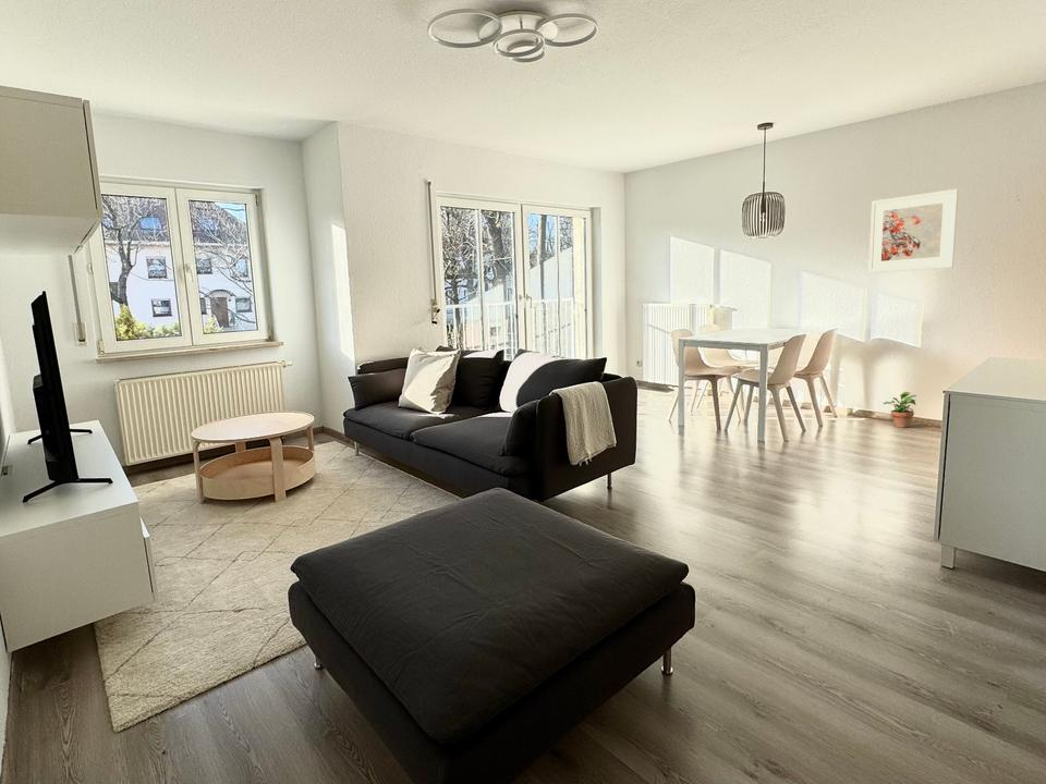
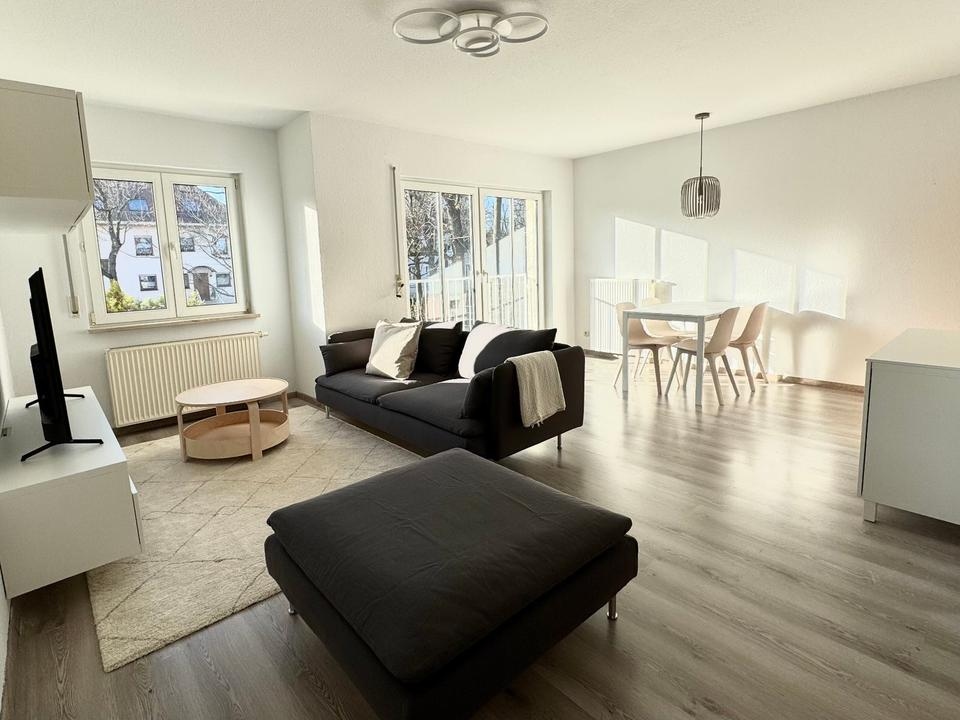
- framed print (911, 233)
- potted plant (900, 408)
